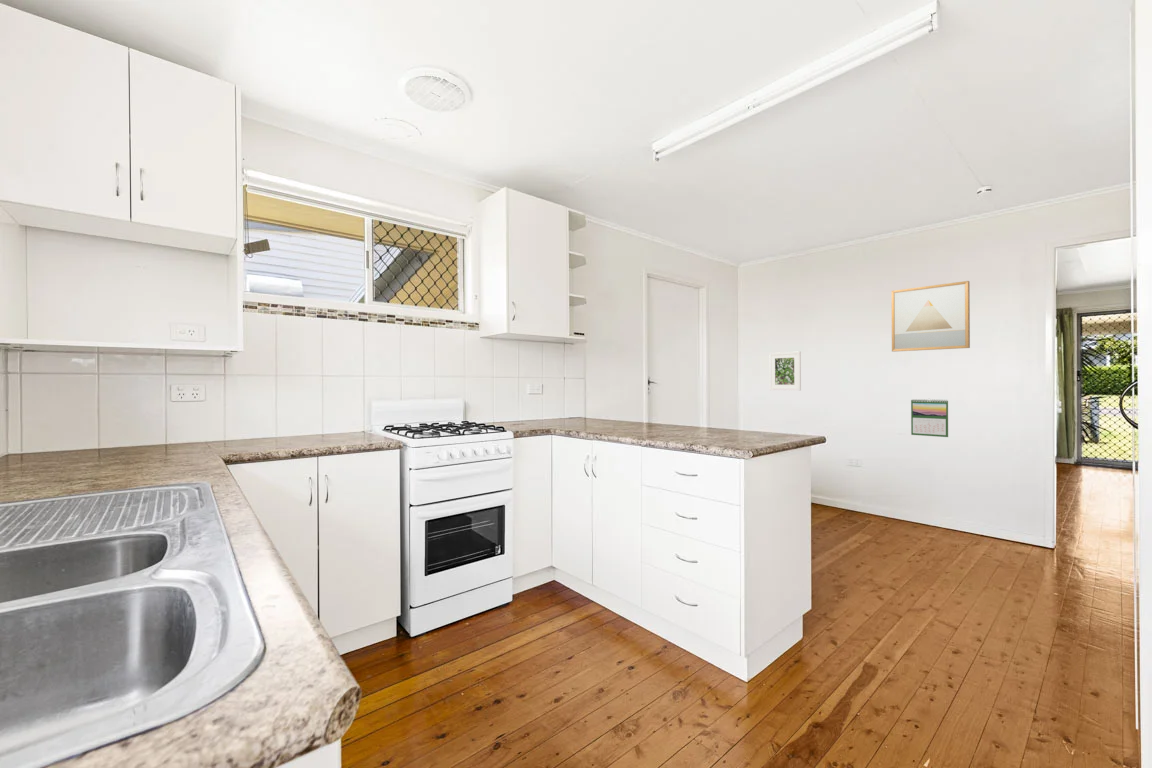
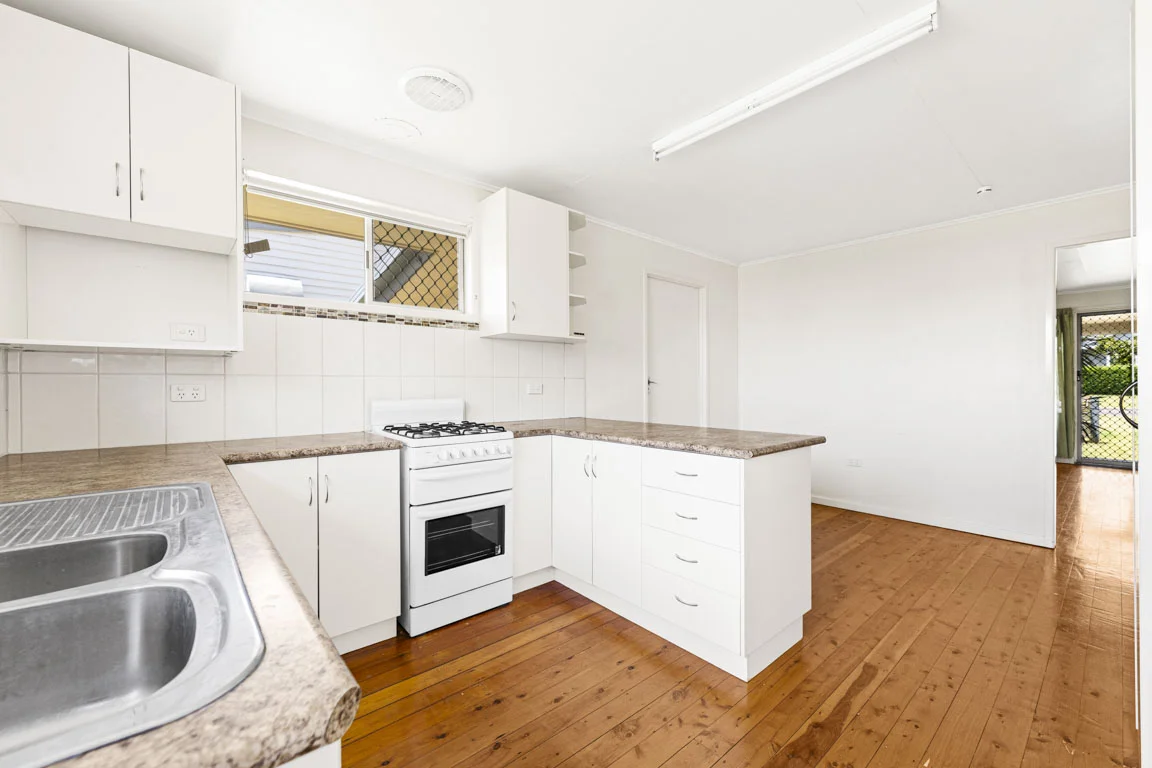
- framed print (784, 371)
- calendar (929, 417)
- wall art (928, 318)
